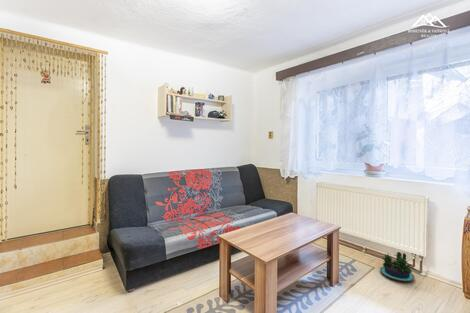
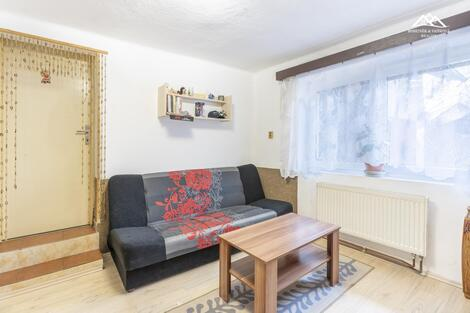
- potted plant (399, 265)
